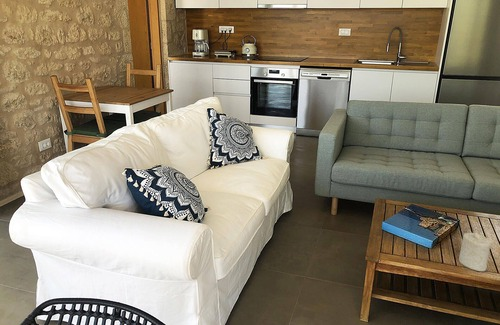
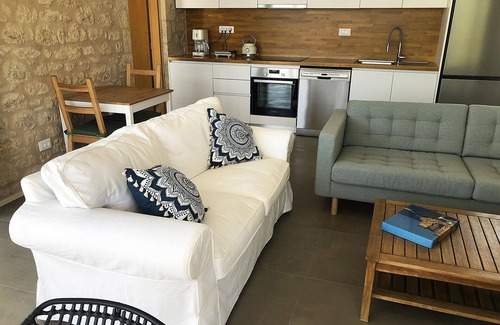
- candle (475, 248)
